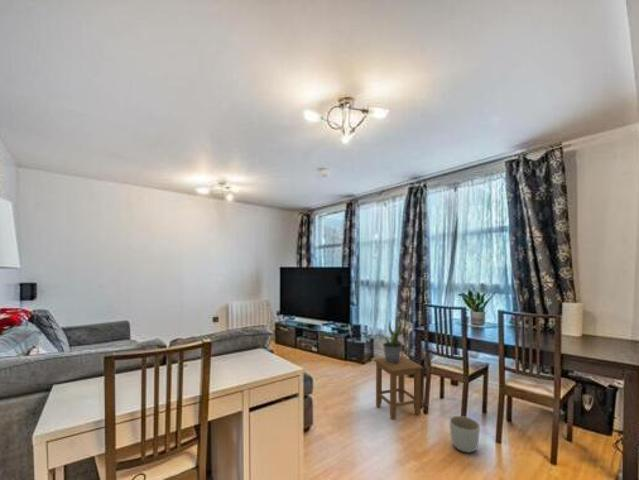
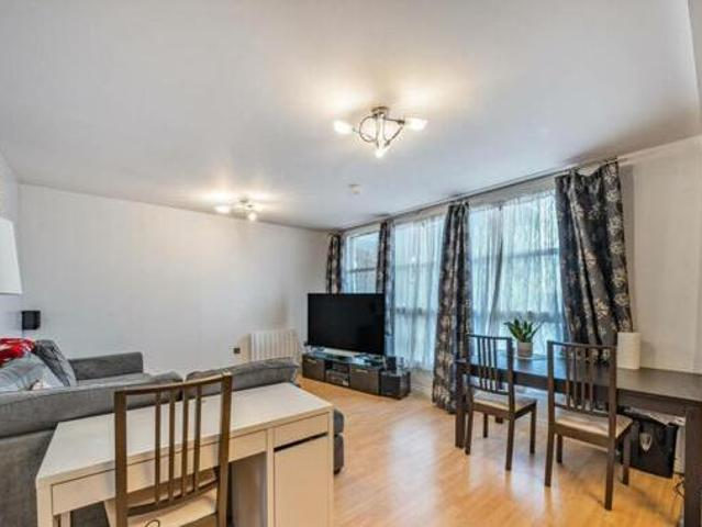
- potted plant (392, 340)
- stool (398, 386)
- planter (464, 435)
